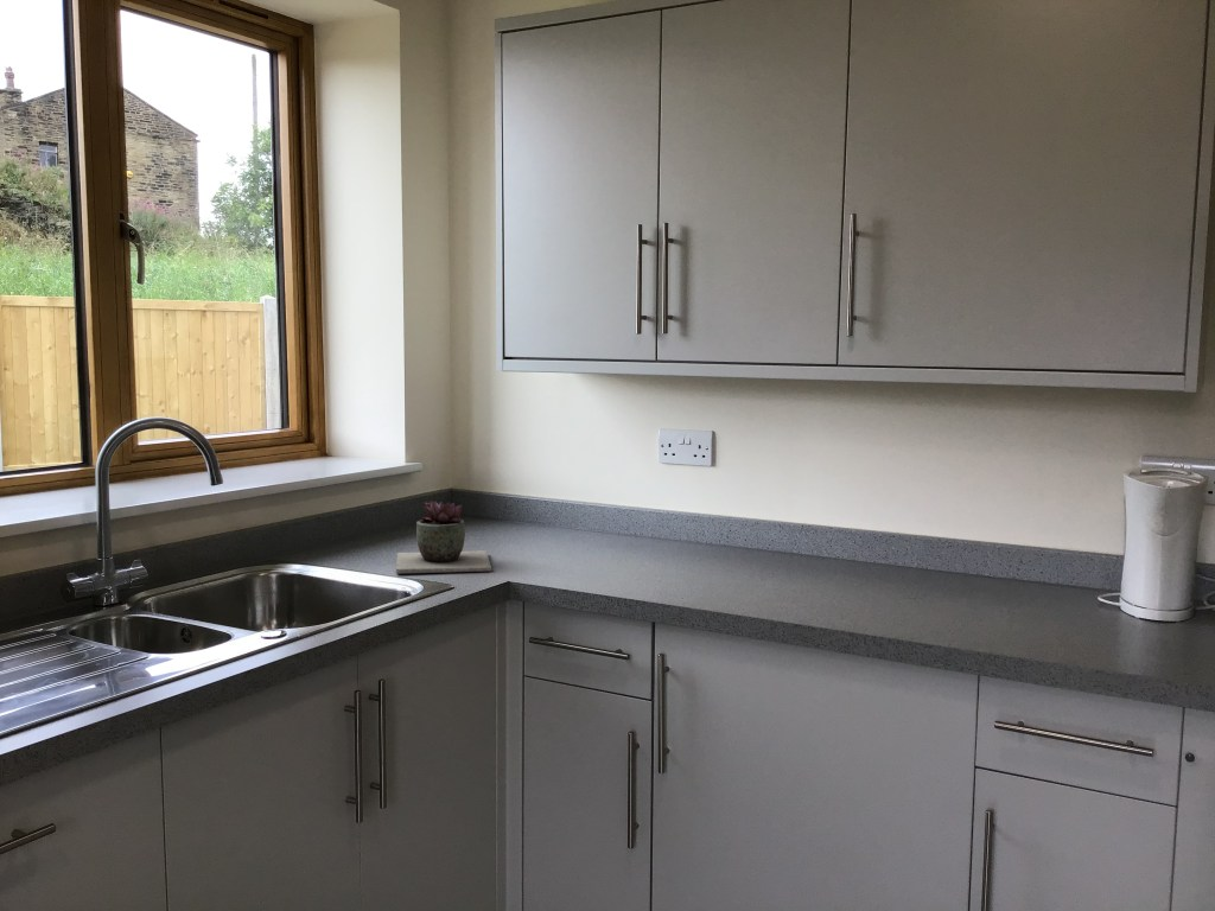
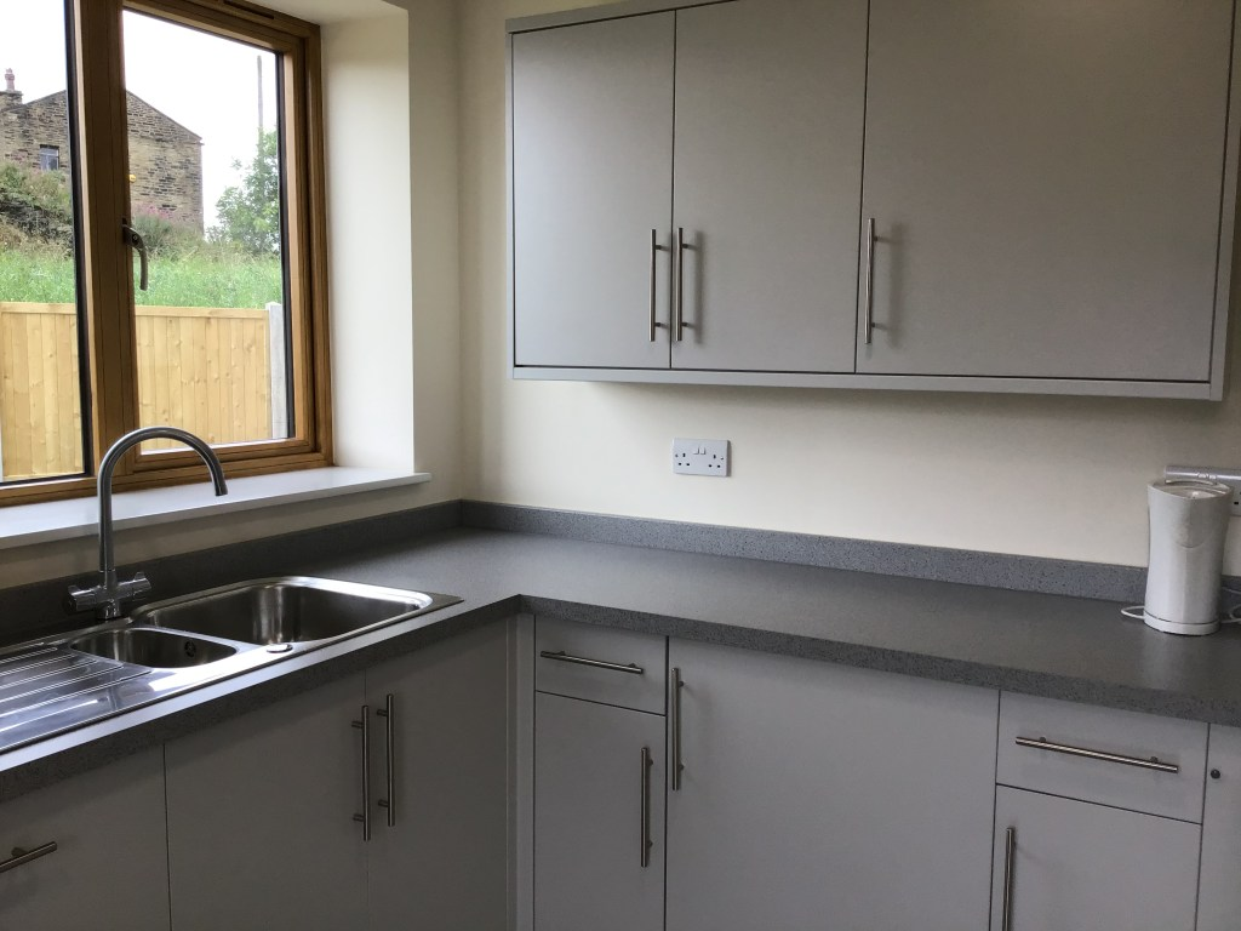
- succulent plant (443, 531)
